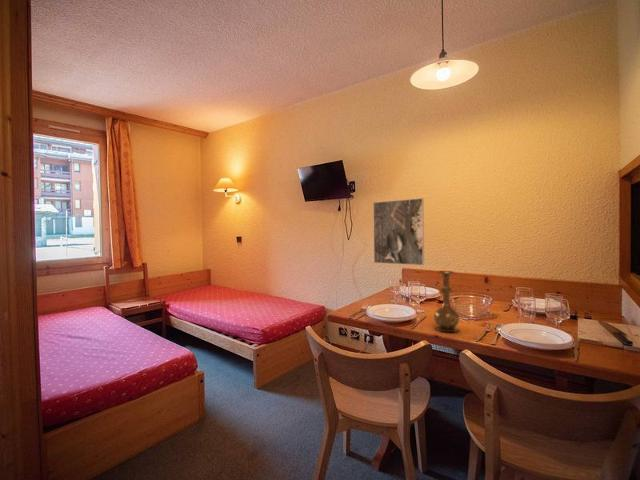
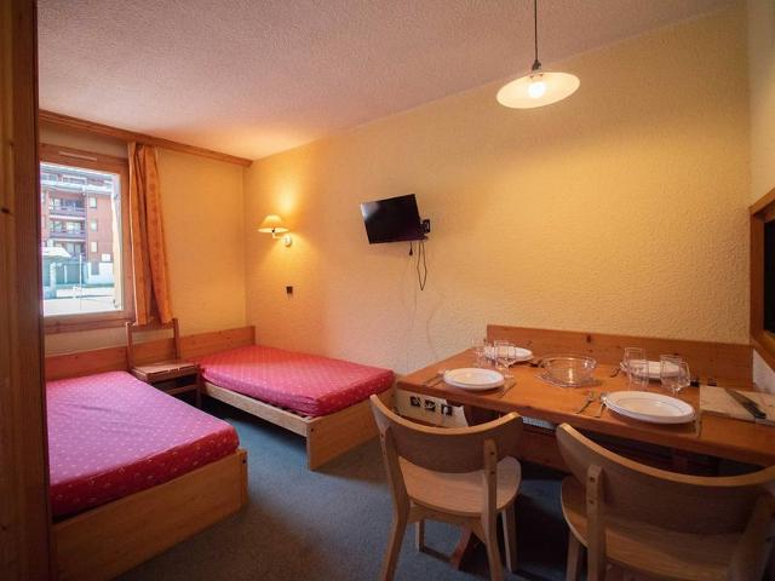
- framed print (397, 232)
- vase (446, 300)
